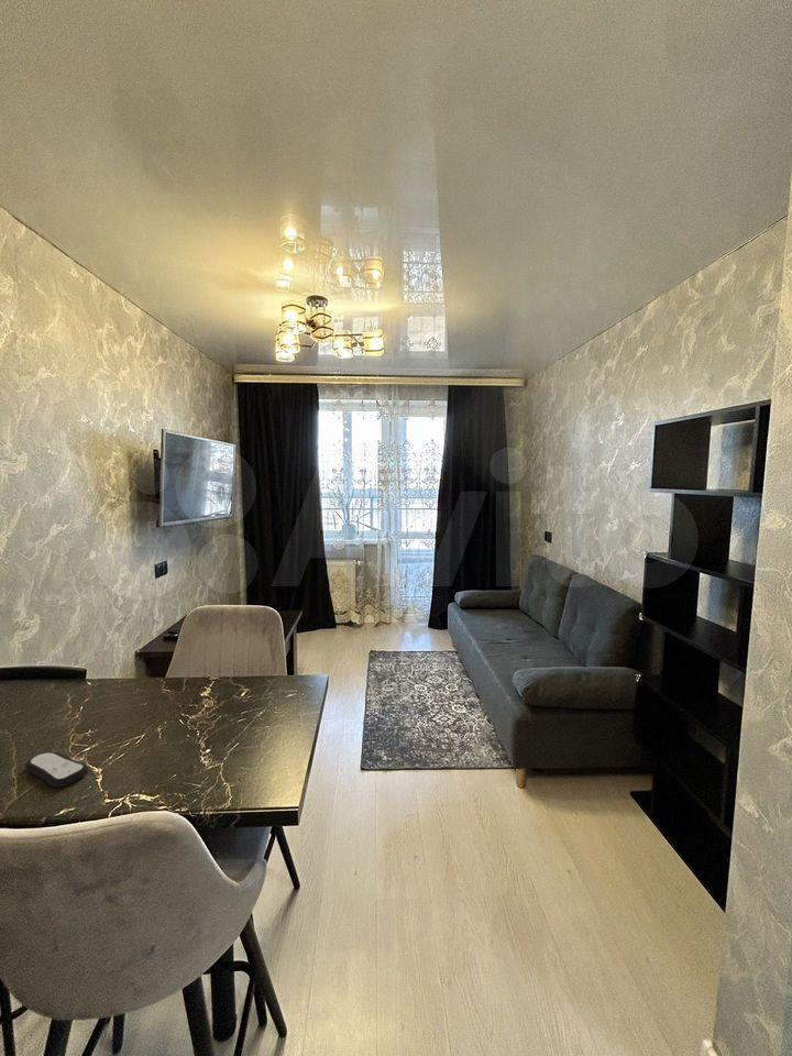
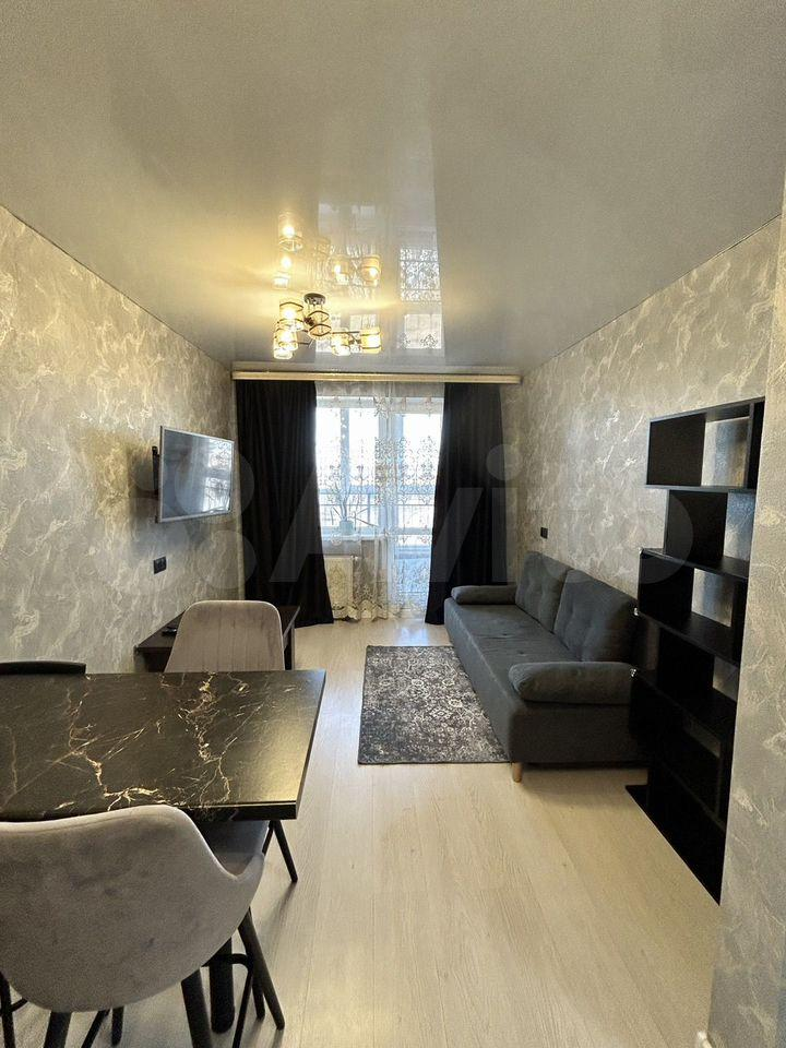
- remote control (55, 767)
